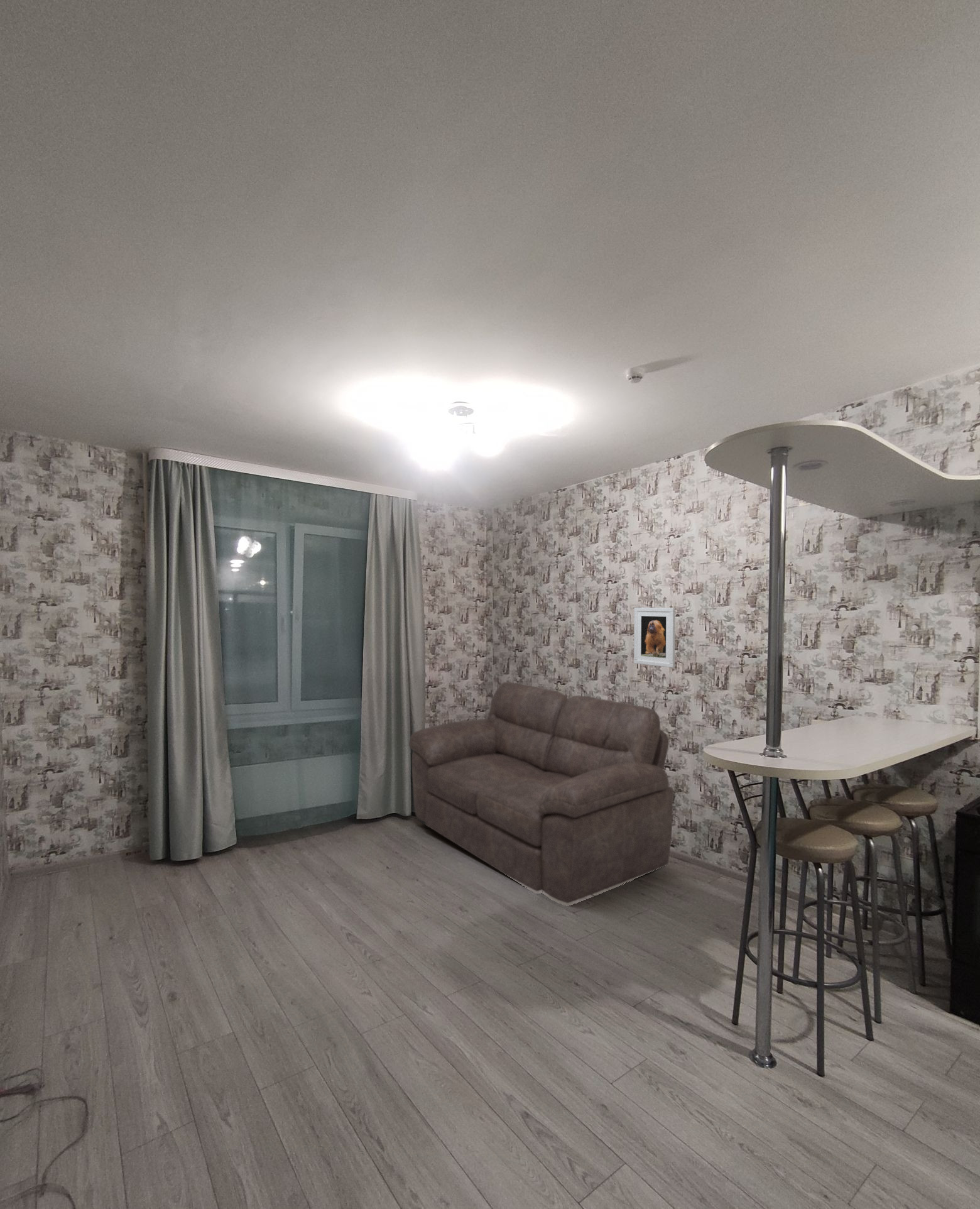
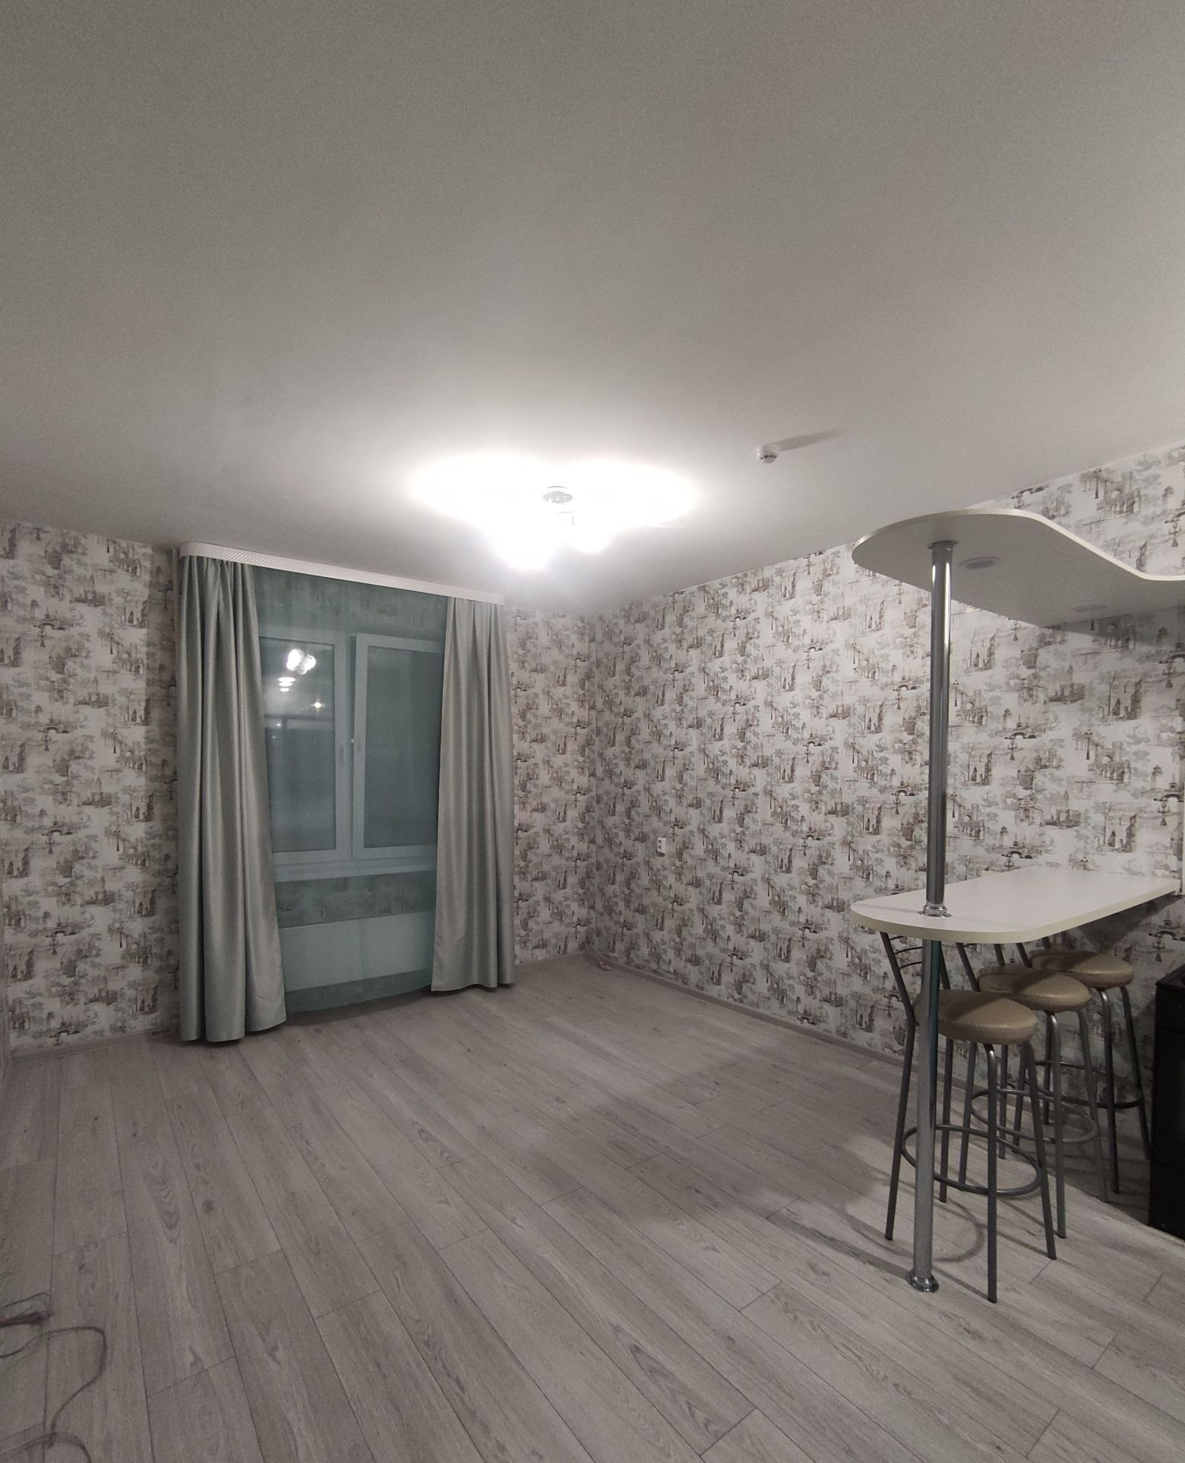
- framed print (653, 637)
- sofa (531, 769)
